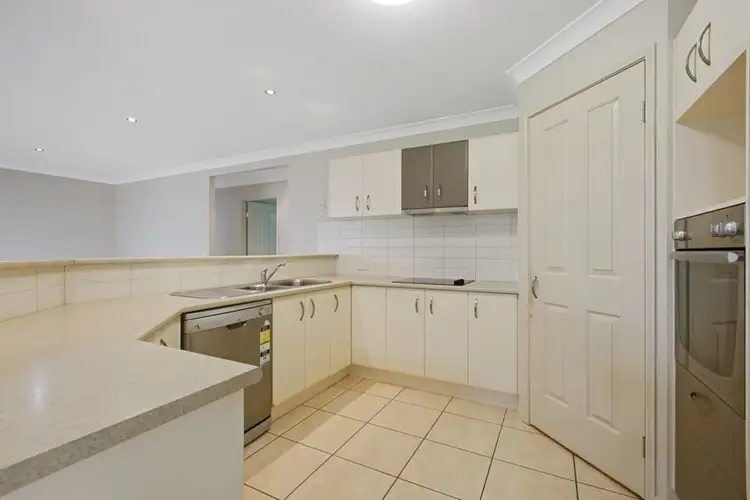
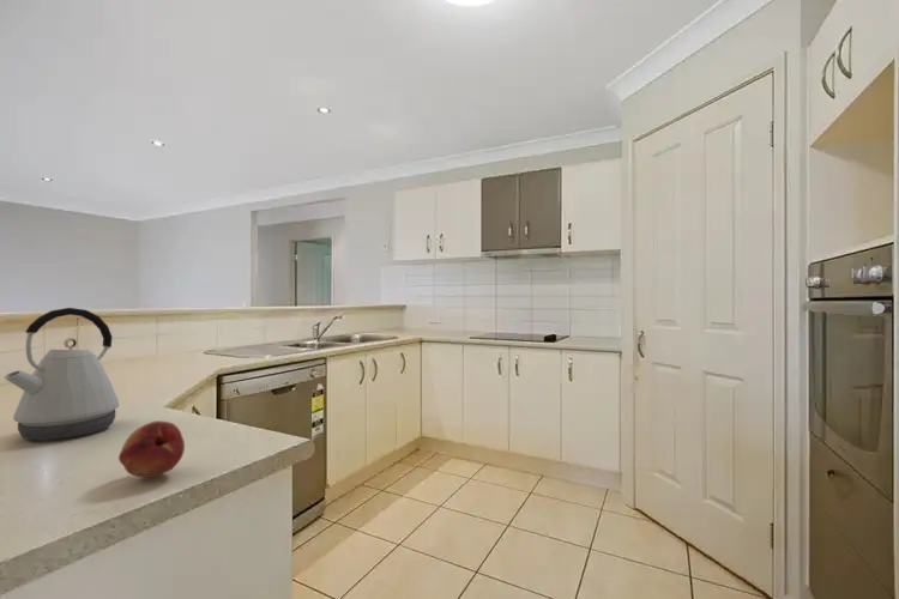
+ fruit (152, 448)
+ kettle (66, 369)
